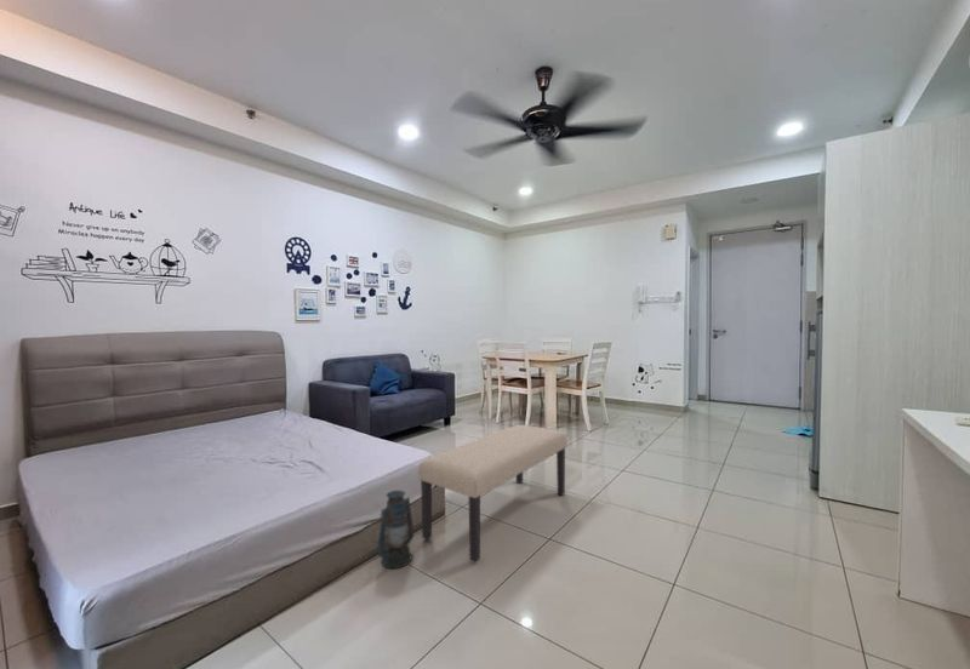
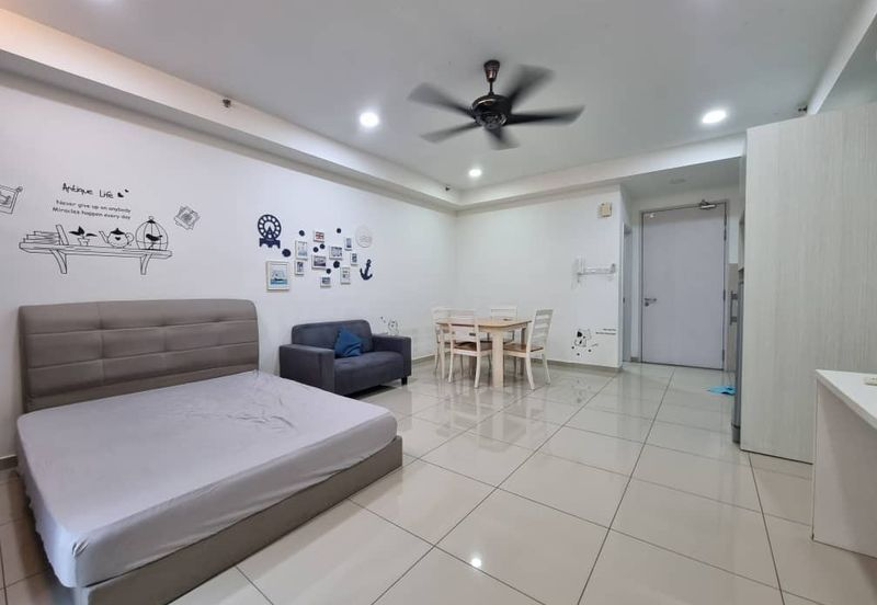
- lantern (394, 525)
- bench (501, 478)
